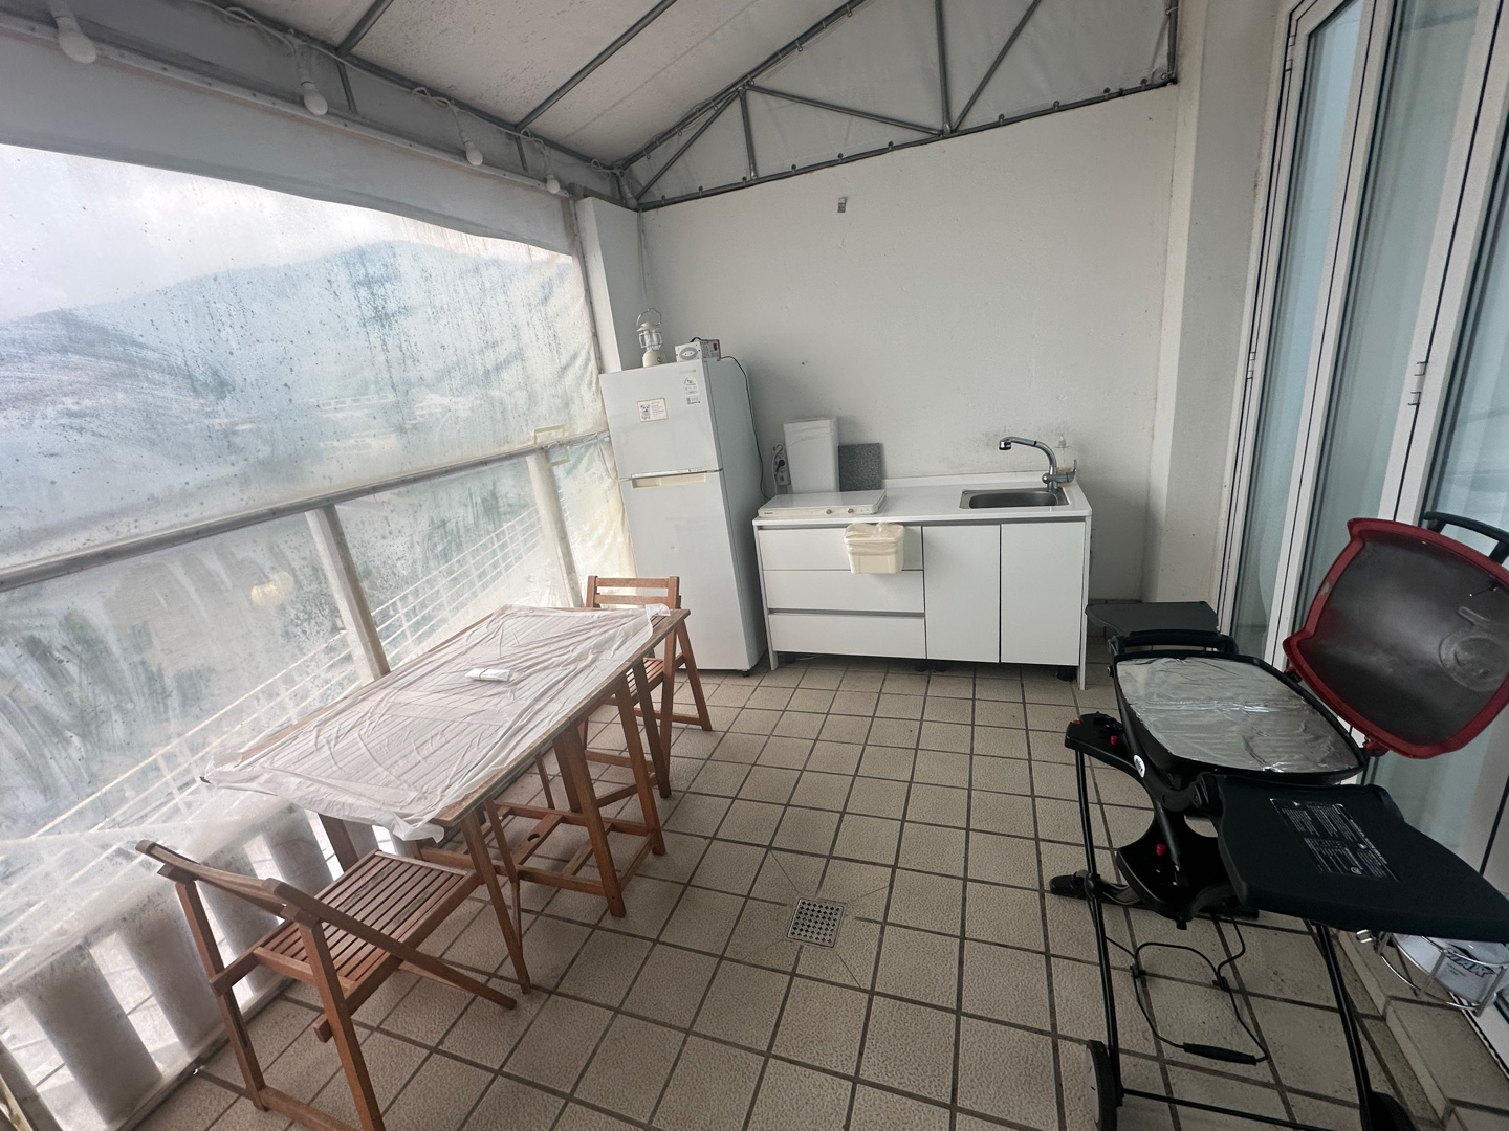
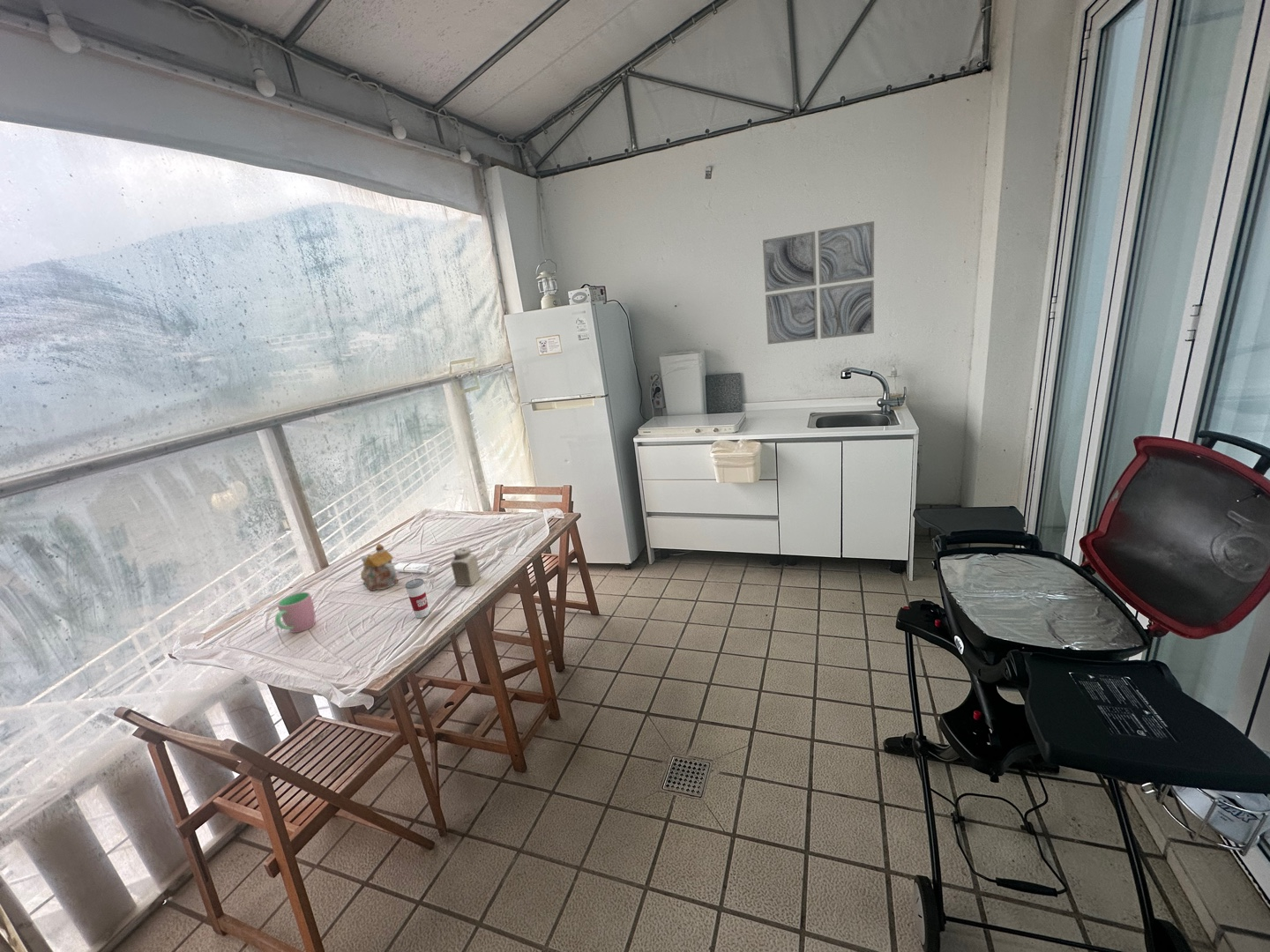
+ salt shaker (465, 565)
+ cup (416, 592)
+ teapot (376, 564)
+ cup (294, 615)
+ wall art (816, 285)
